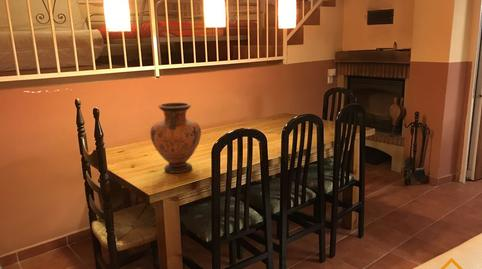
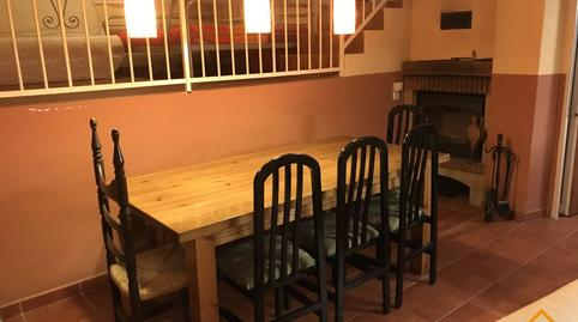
- vase (176, 137)
